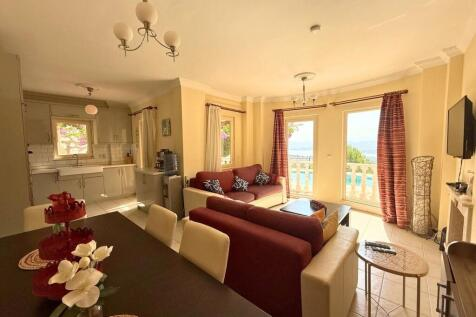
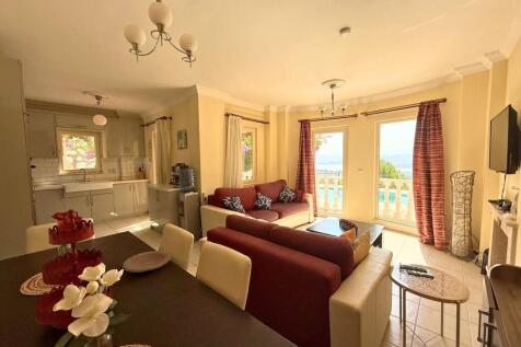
+ plate (148, 263)
